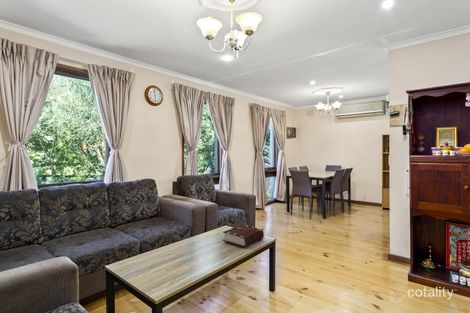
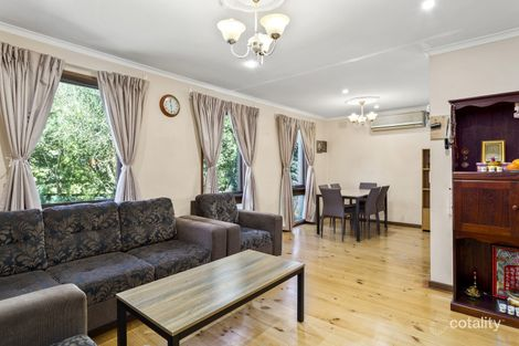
- book (243, 234)
